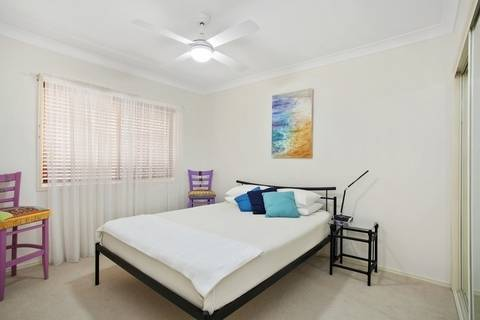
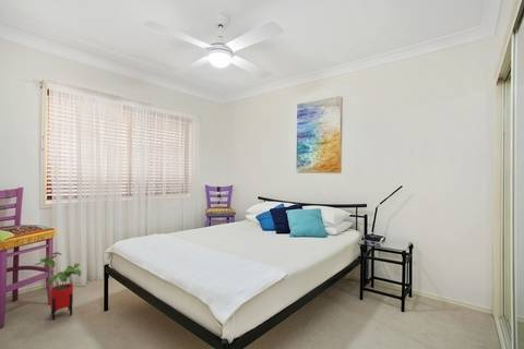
+ house plant (60, 285)
